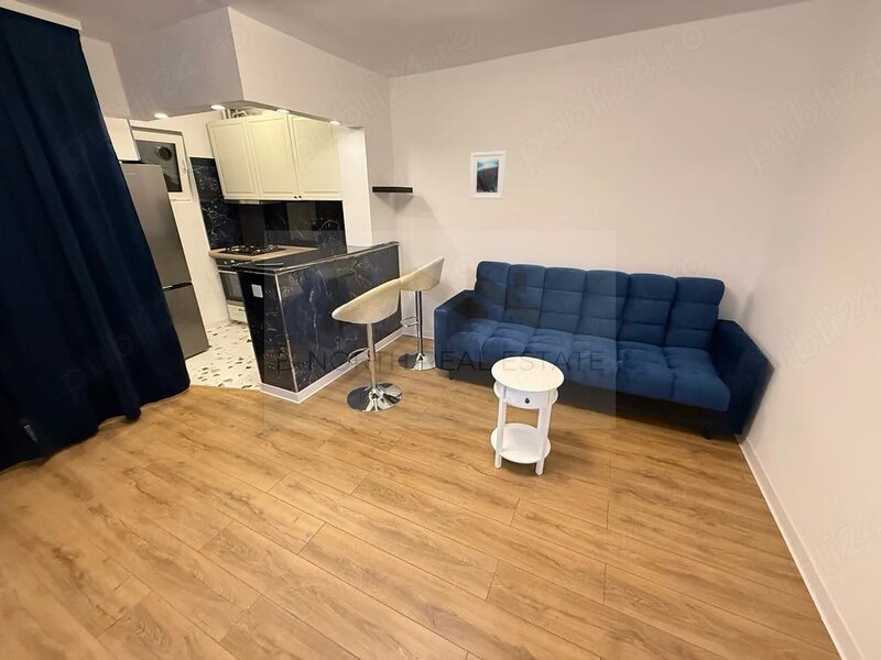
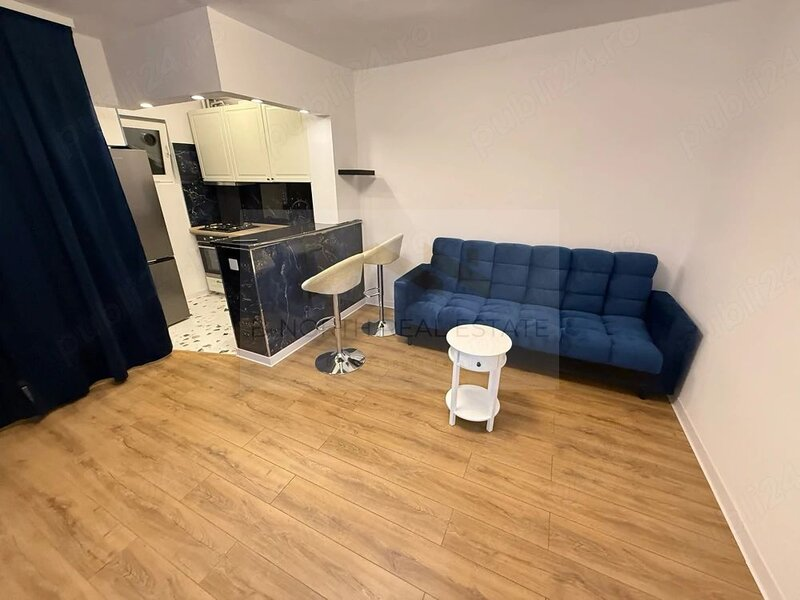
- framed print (487, 176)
